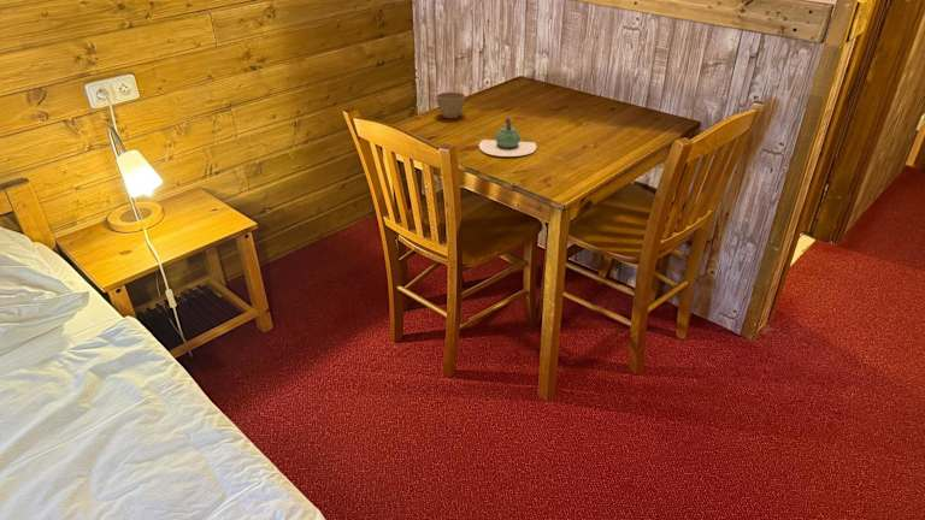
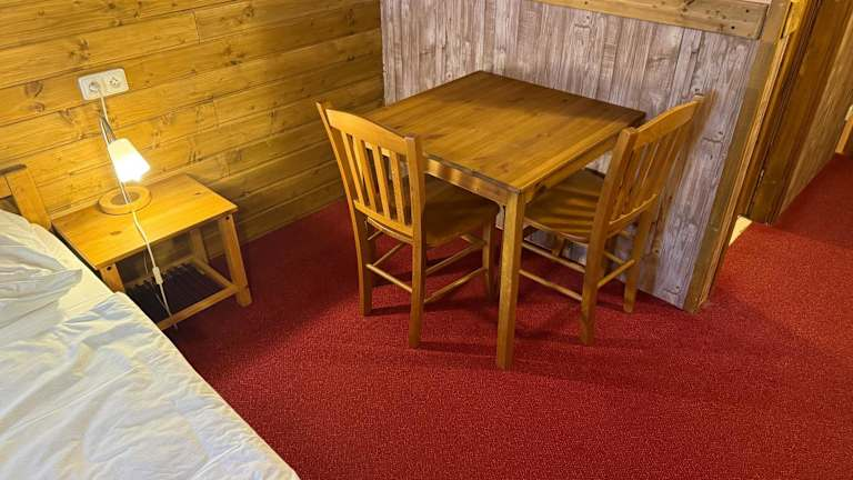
- flower pot (450, 106)
- teapot (507, 131)
